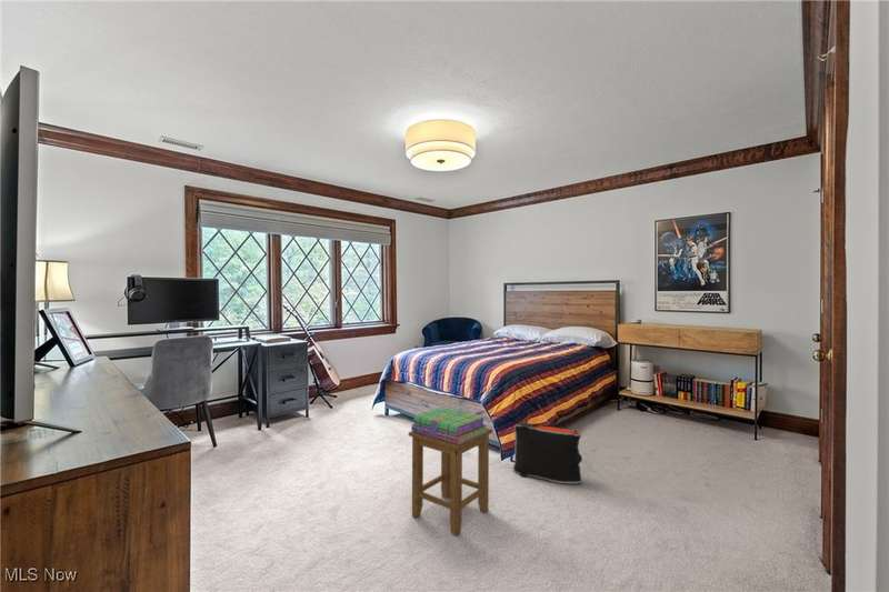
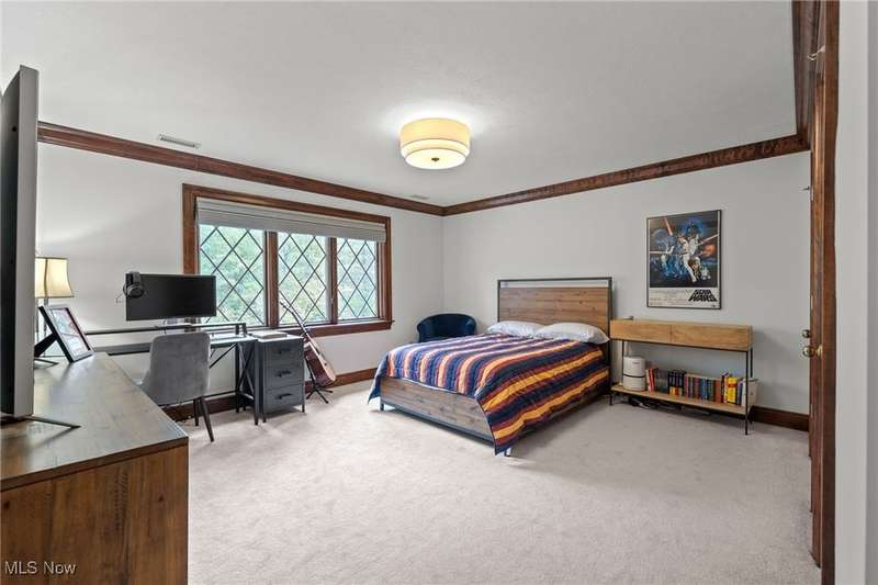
- stool (450, 471)
- stack of books (449, 423)
- backpack (547, 451)
